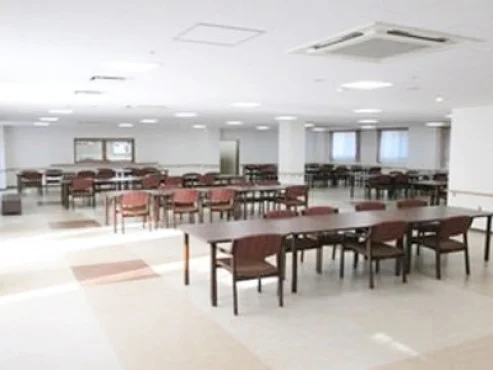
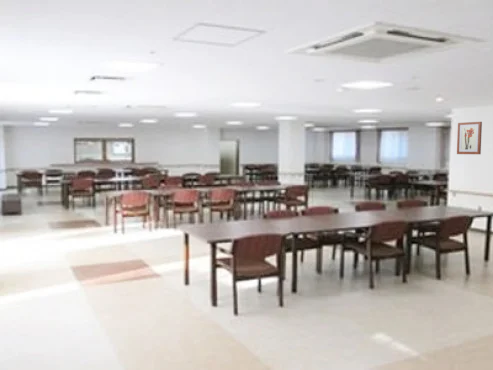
+ wall art (469, 138)
